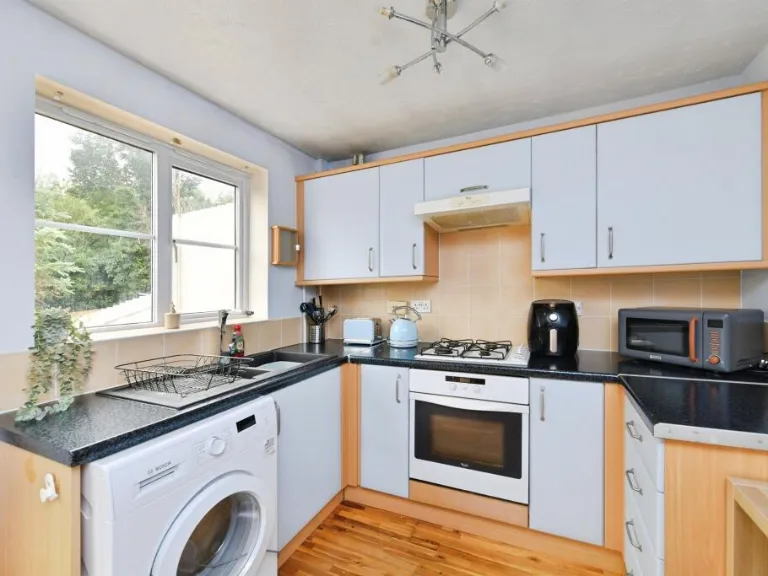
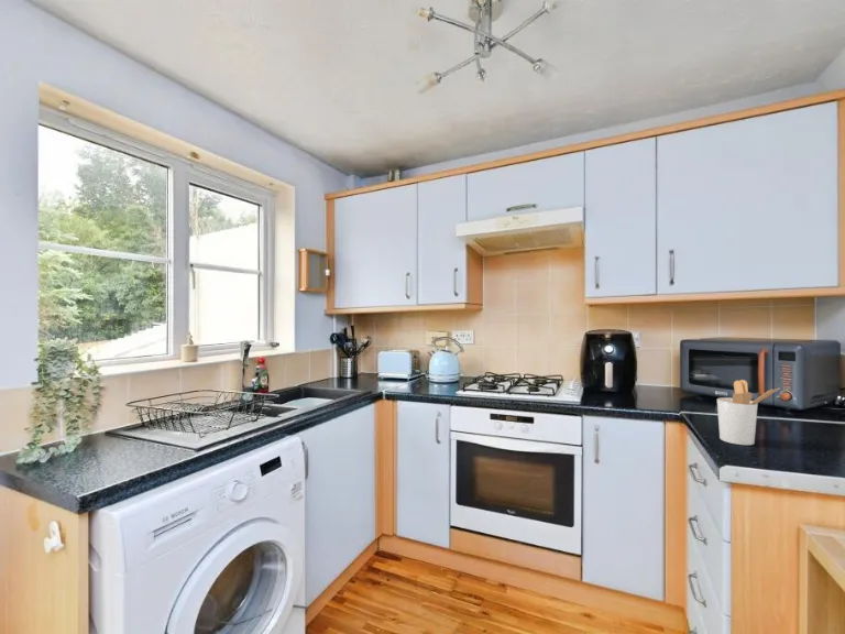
+ utensil holder (747, 412)
